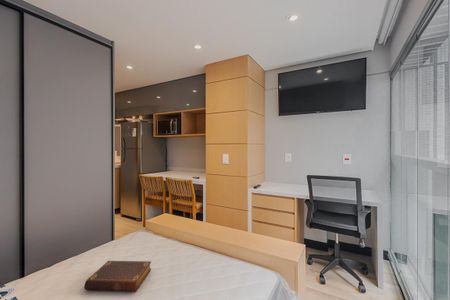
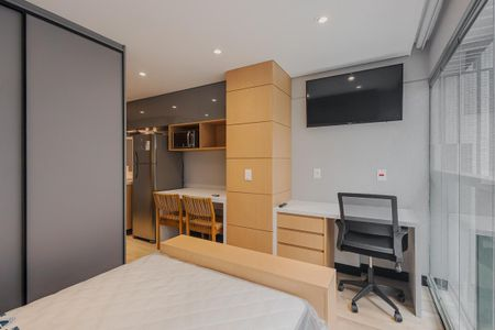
- book (120, 275)
